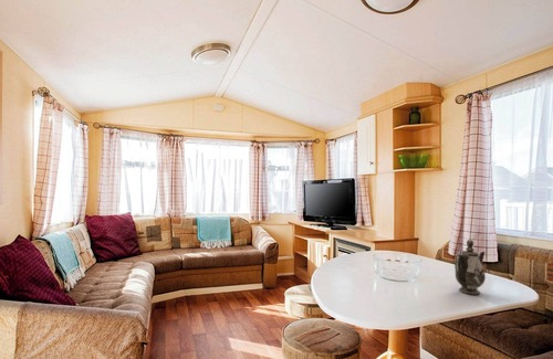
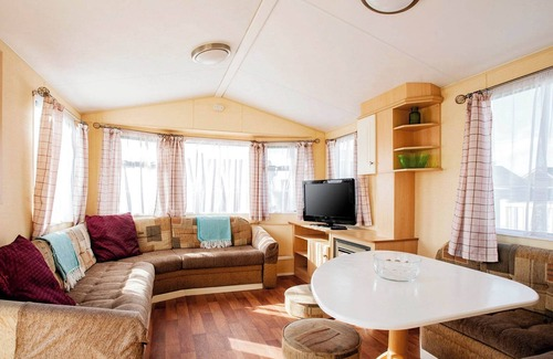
- teapot (470, 265)
